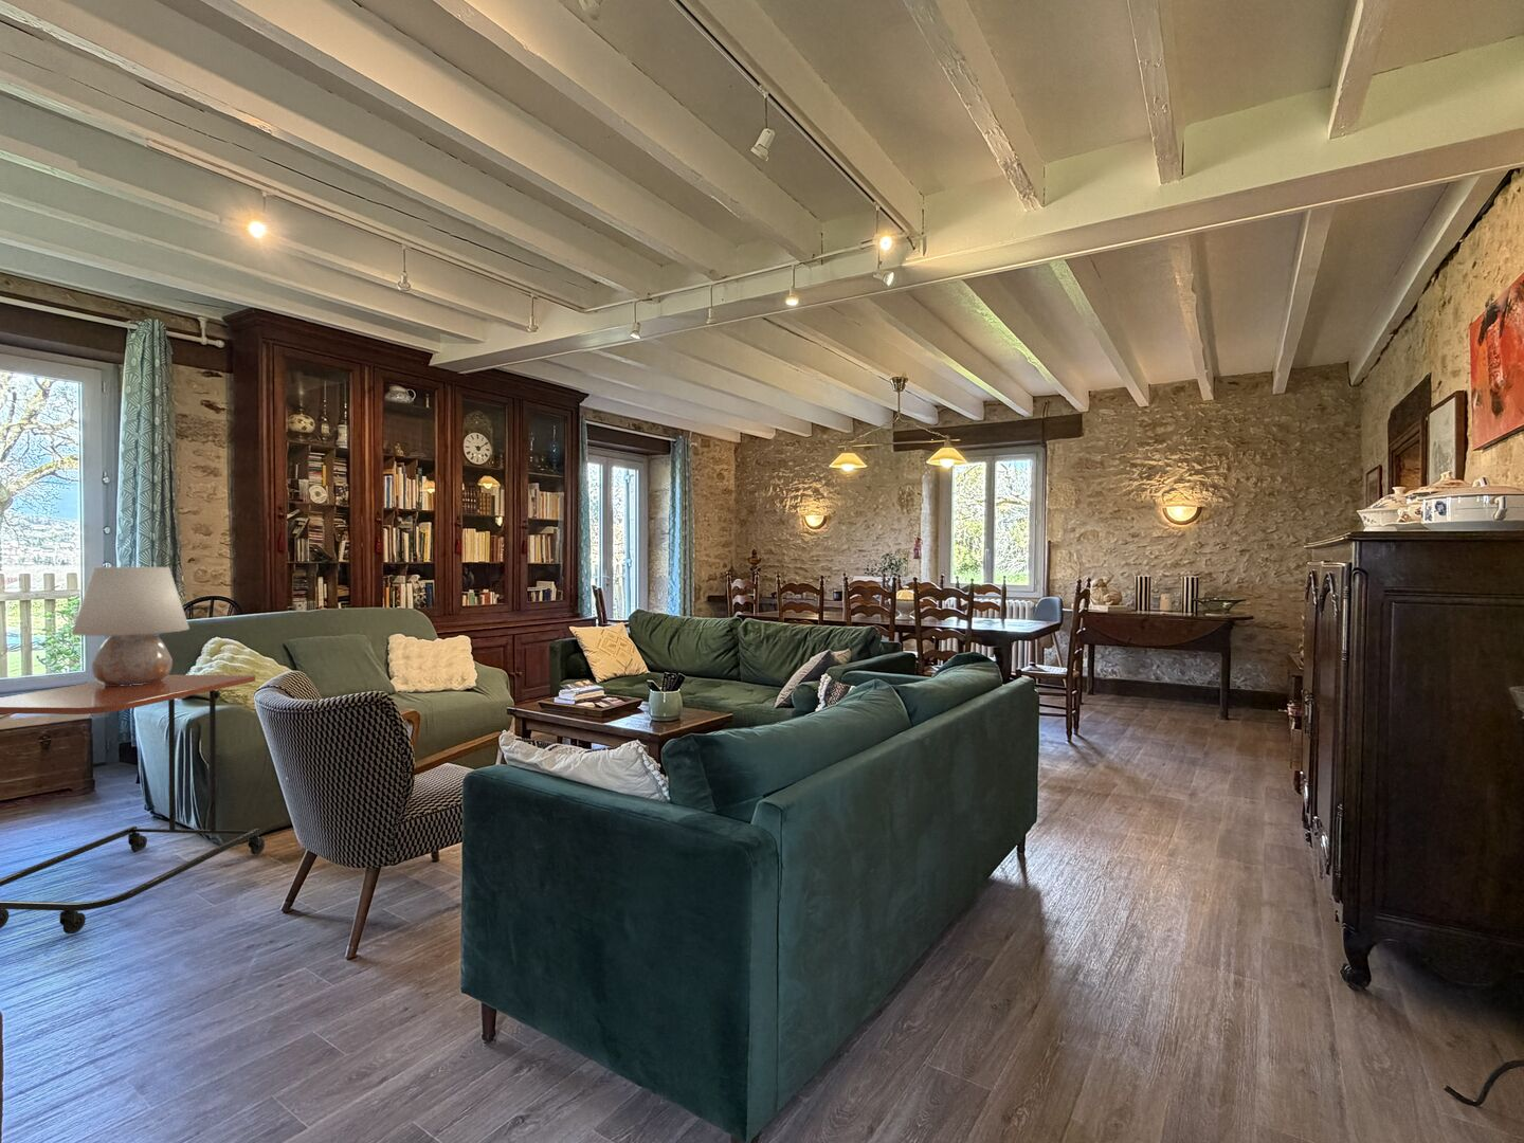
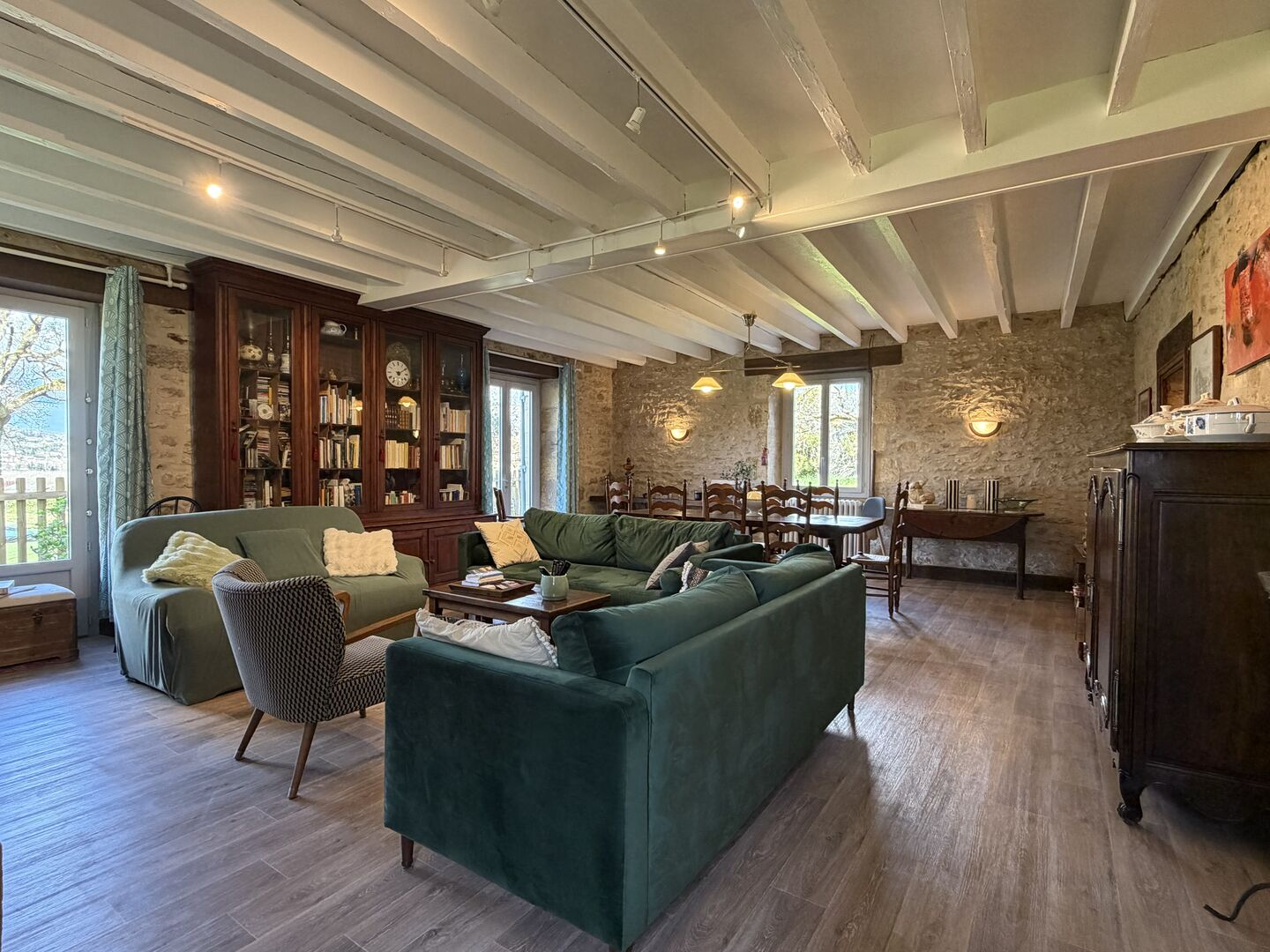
- table lamp (132, 623)
- side table (131, 826)
